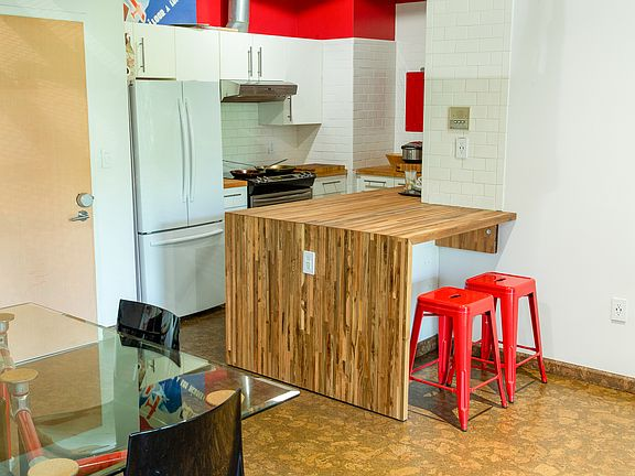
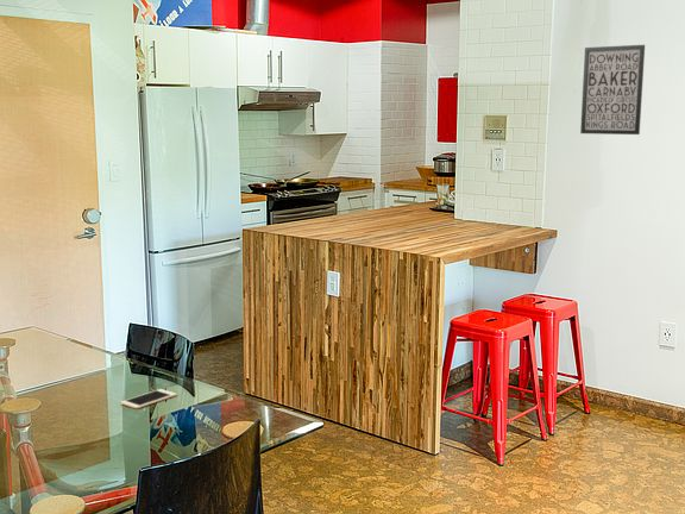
+ wall art (611, 90)
+ cell phone (149, 397)
